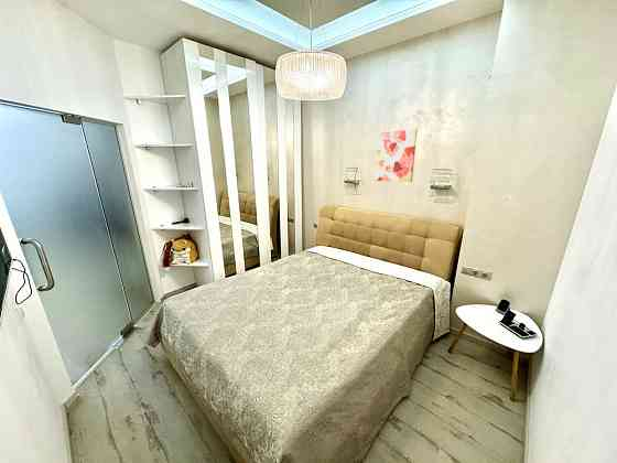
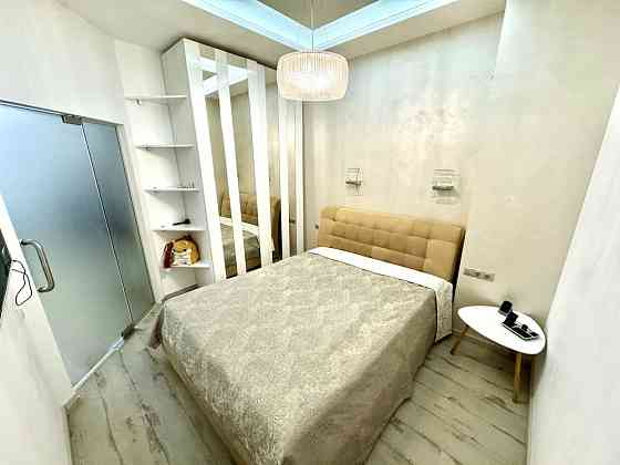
- wall art (393, 157)
